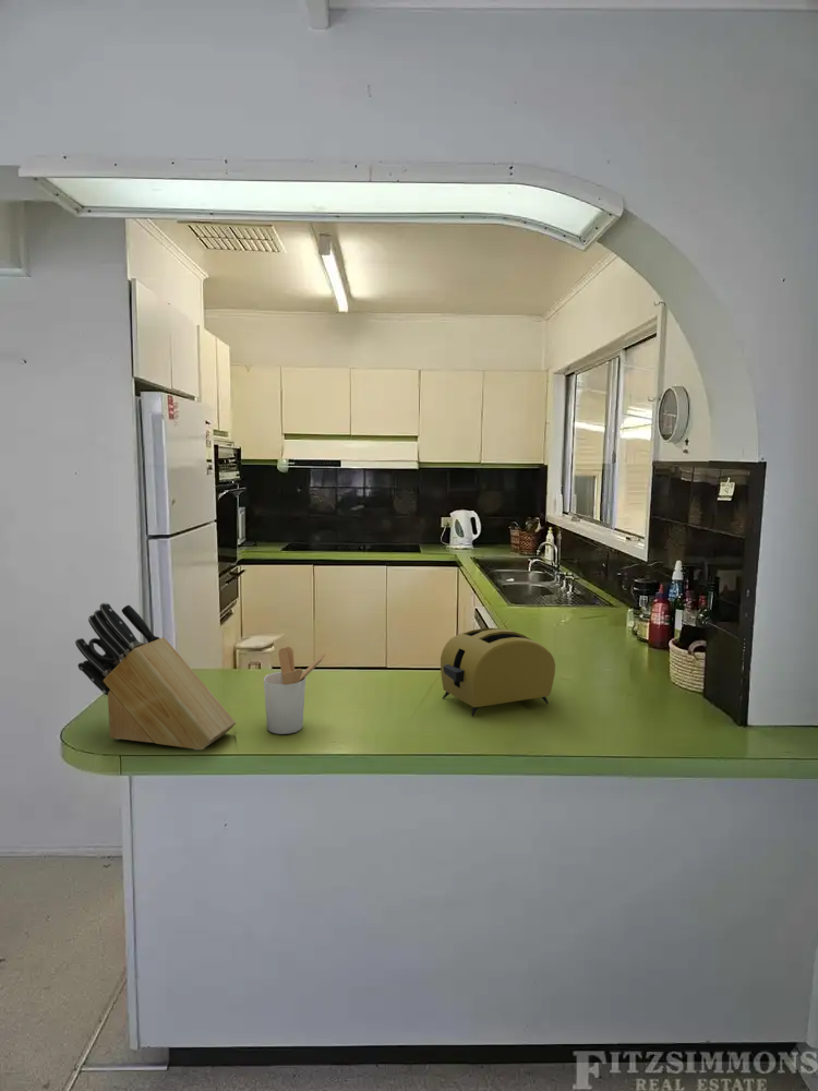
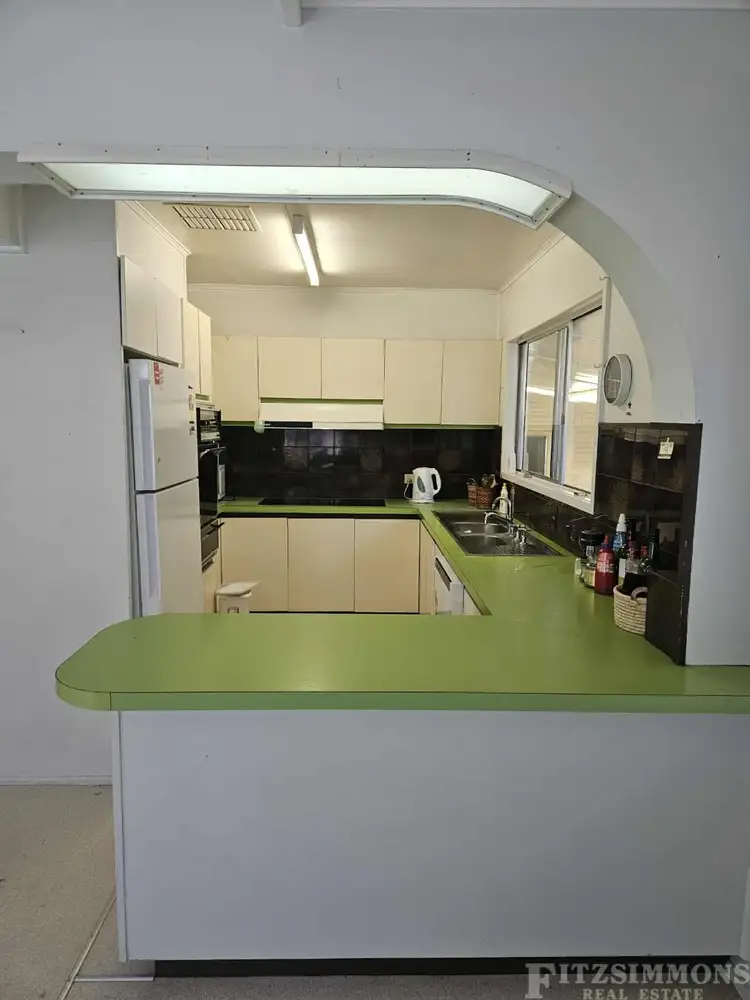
- utensil holder (296, 690)
- knife block (154, 670)
- toaster (495, 666)
